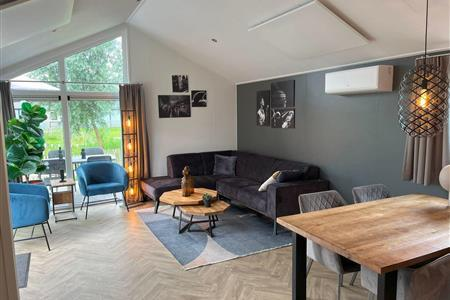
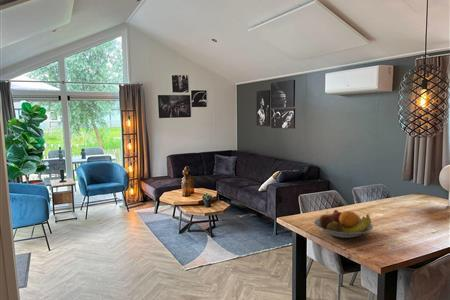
+ fruit bowl (342, 221)
